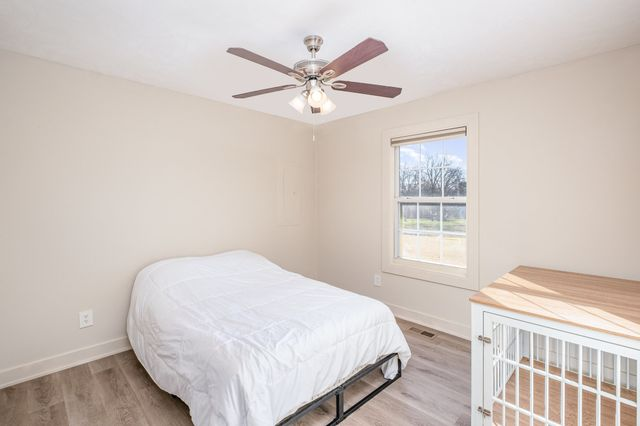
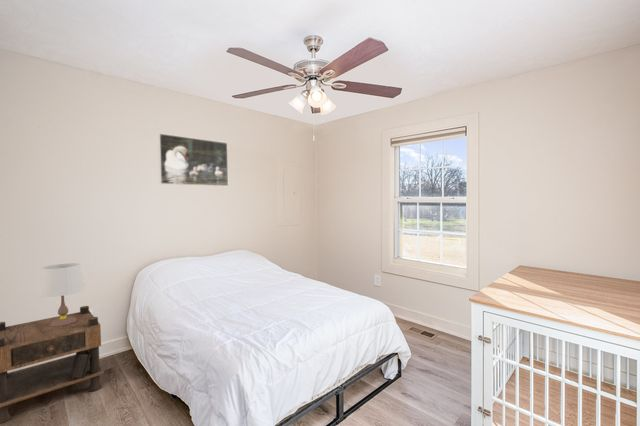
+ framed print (195, 161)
+ nightstand (48, 355)
+ table lamp (62, 294)
